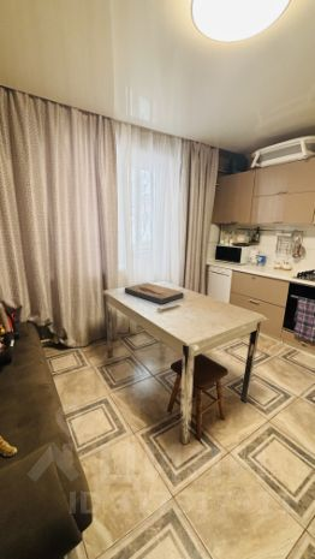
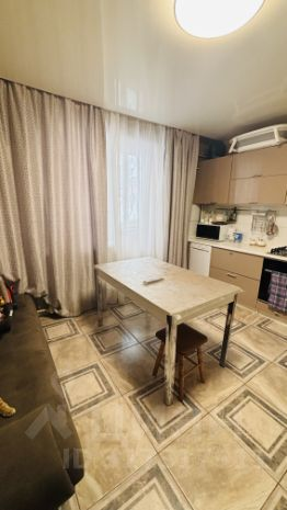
- fish fossil (153, 291)
